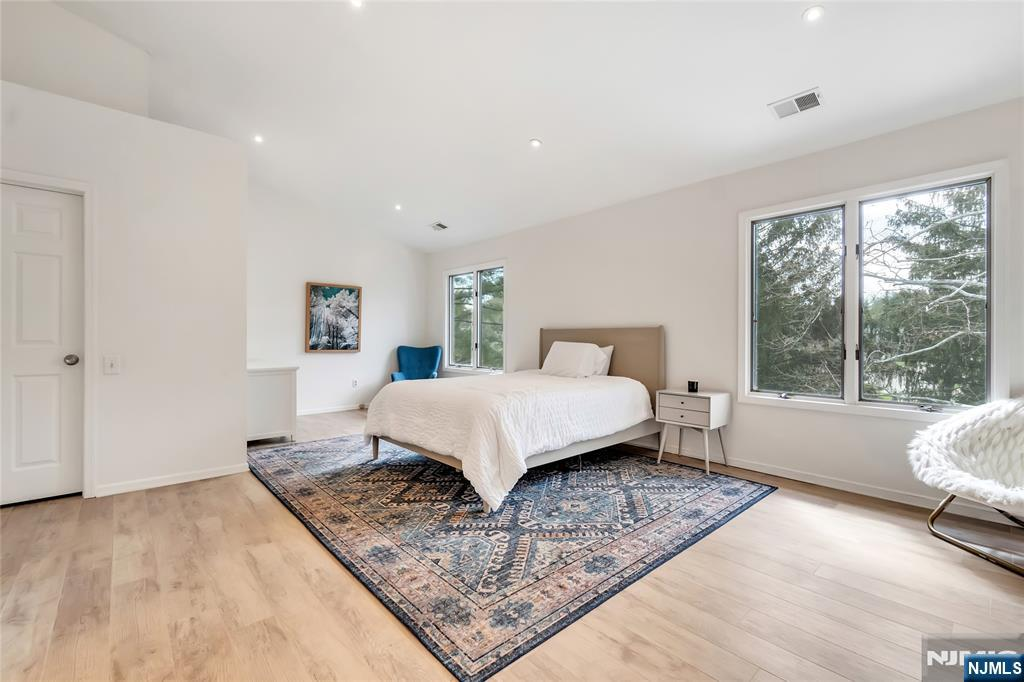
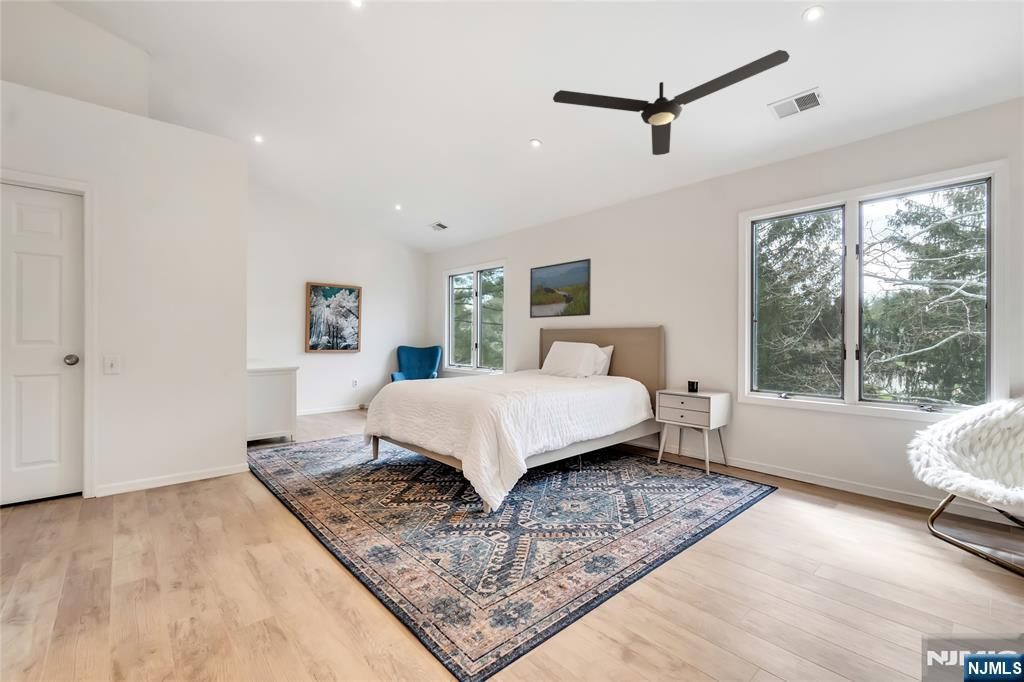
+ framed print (558, 290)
+ ceiling fan (661, 113)
